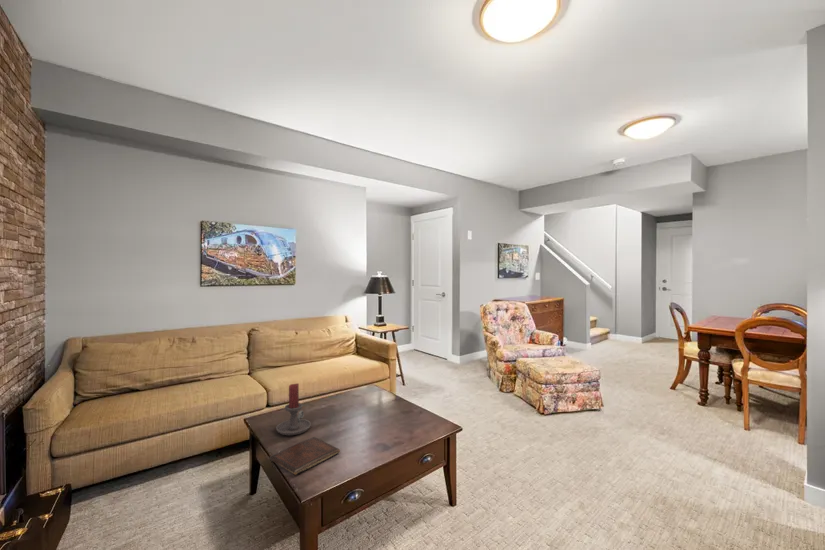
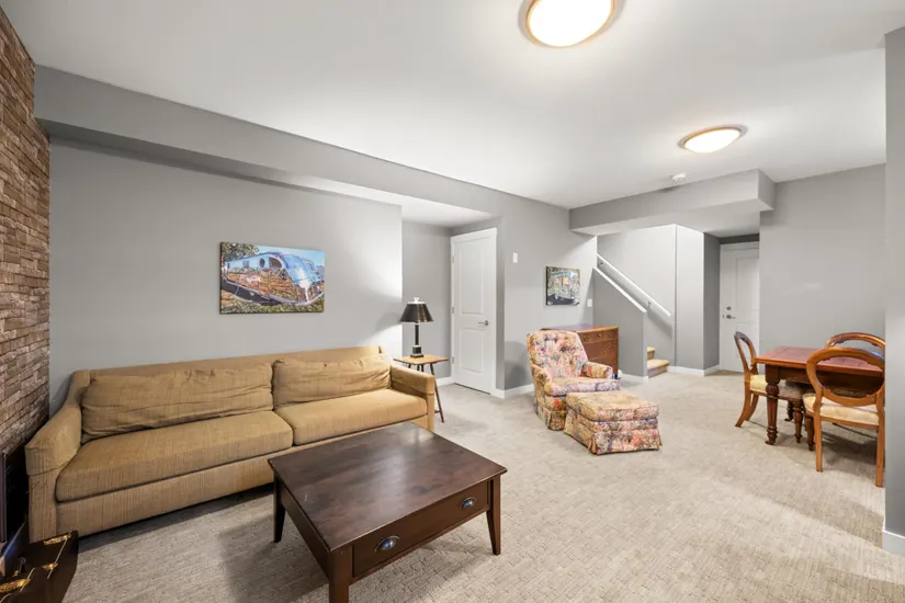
- book (305, 453)
- candle holder (295, 404)
